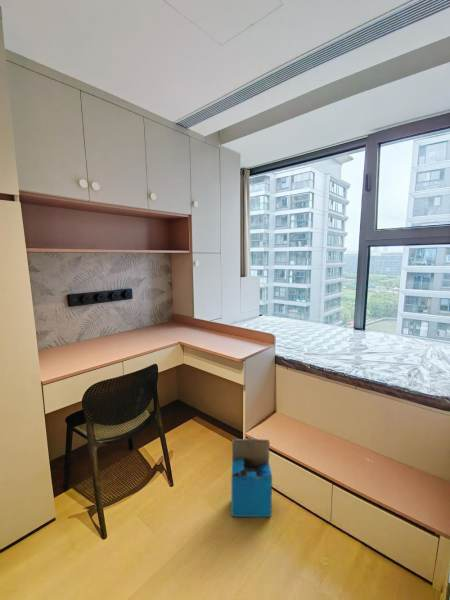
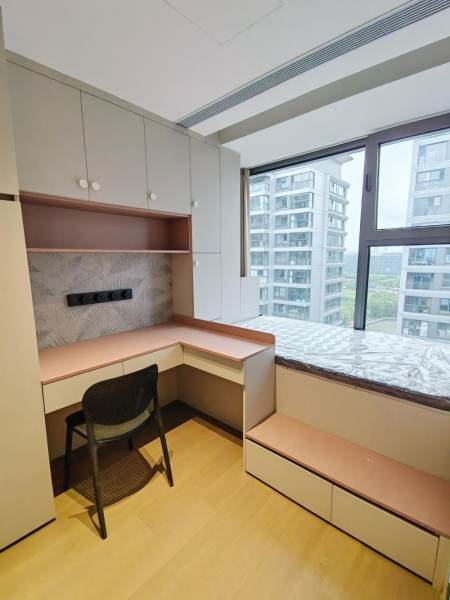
- cardboard box (251, 475)
